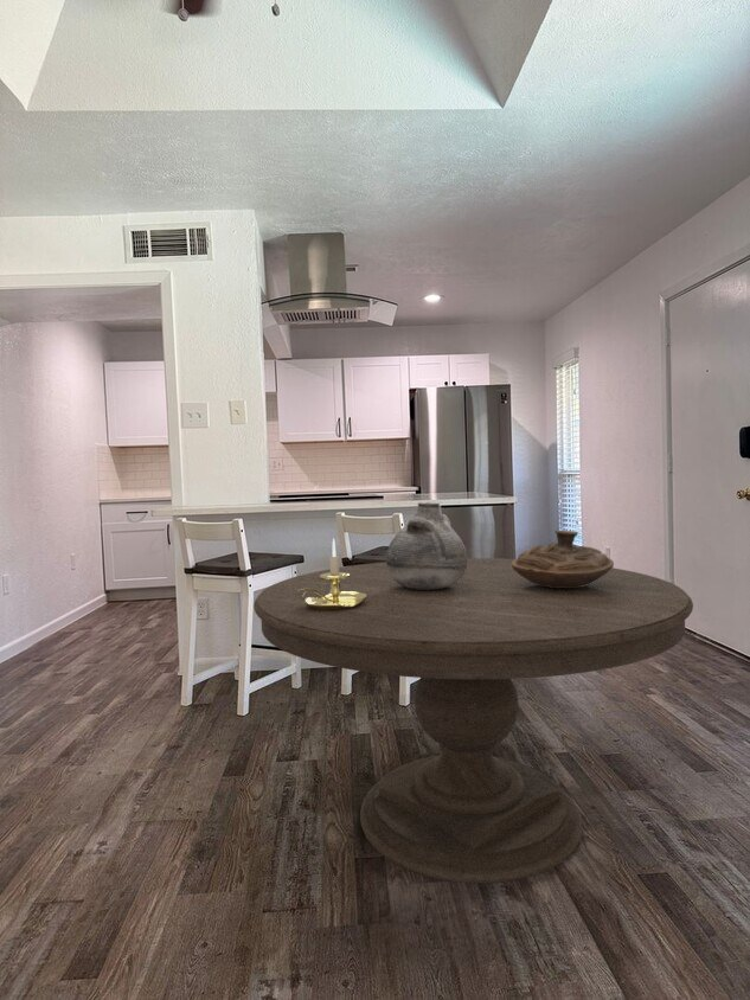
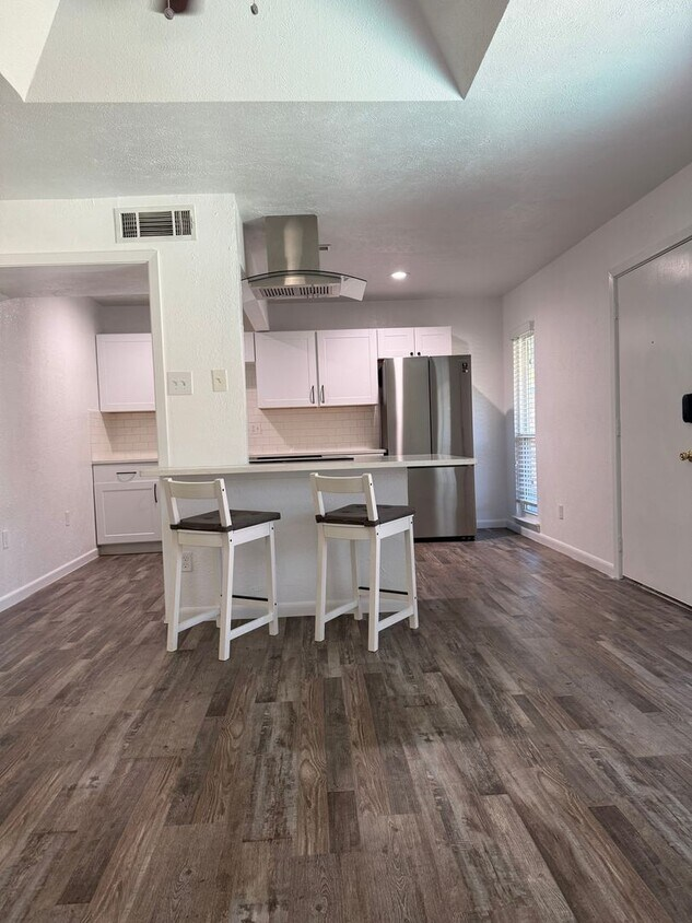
- vase (425, 544)
- decorative bowl (560, 557)
- candle holder (331, 571)
- dining table (466, 701)
